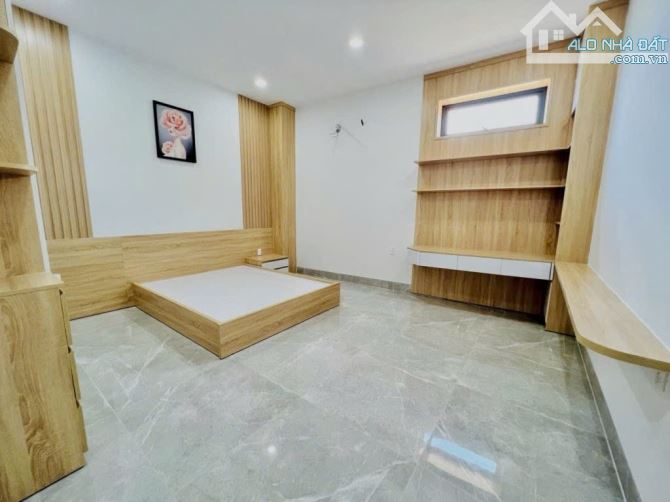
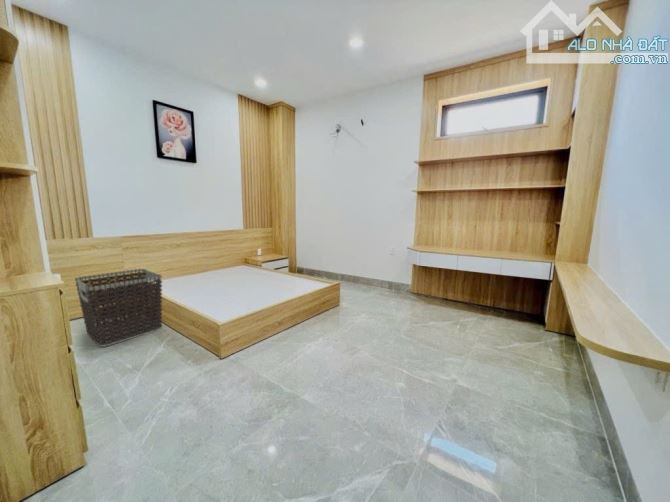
+ clothes hamper (122, 304)
